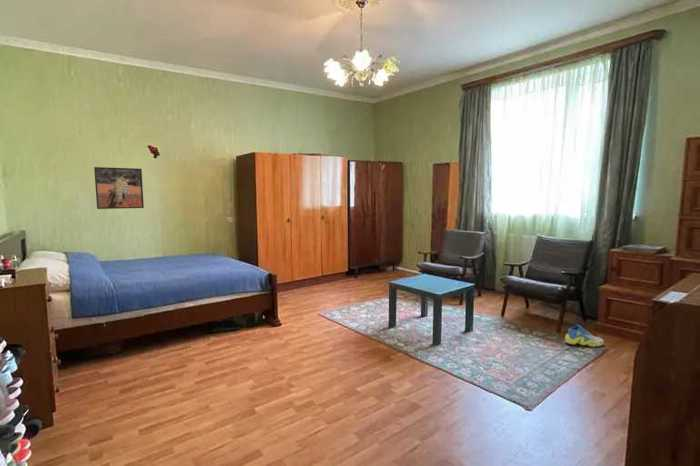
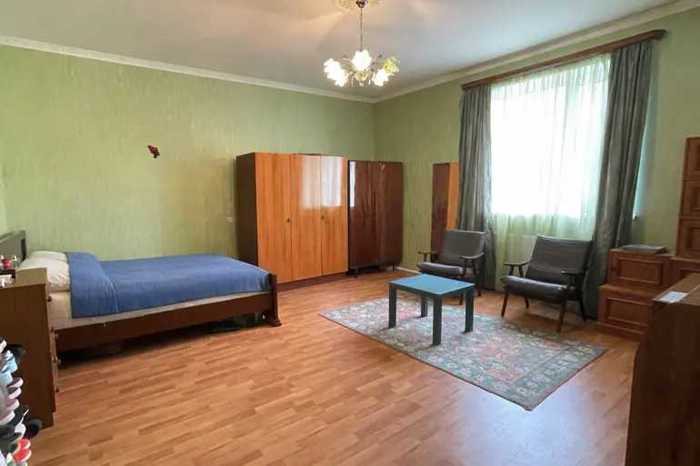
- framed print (119, 188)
- sneaker (585, 335)
